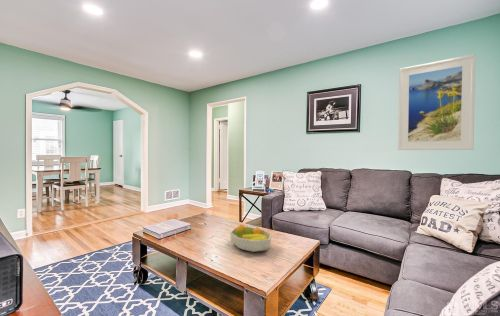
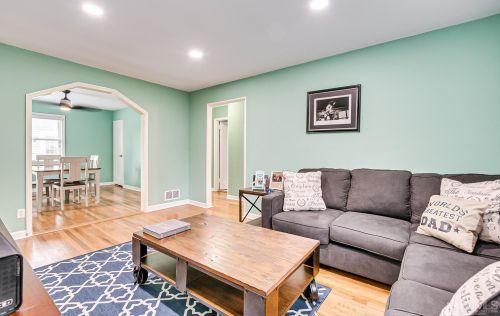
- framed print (433, 106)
- fruit bowl (250, 236)
